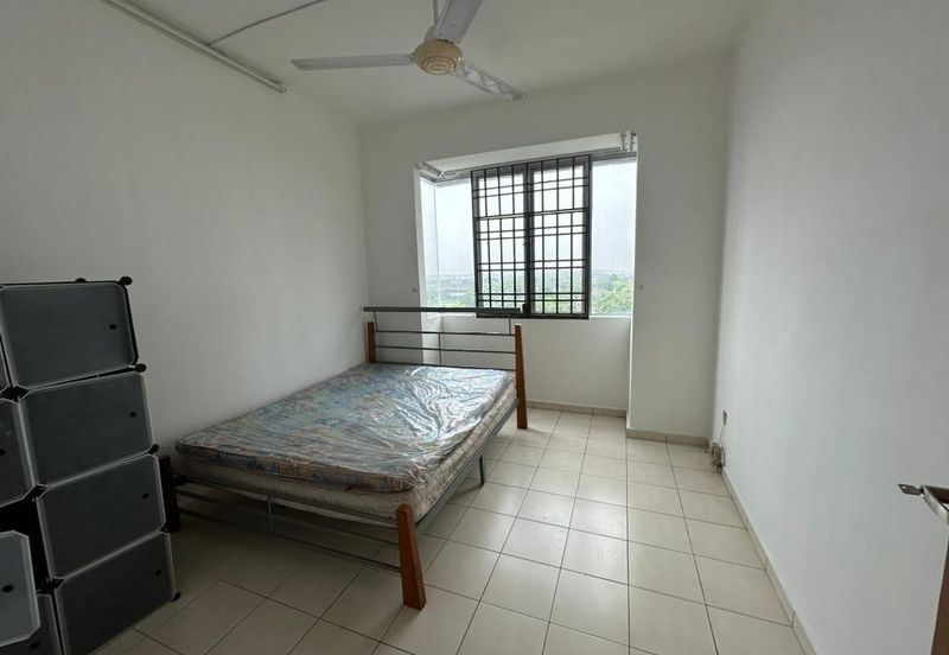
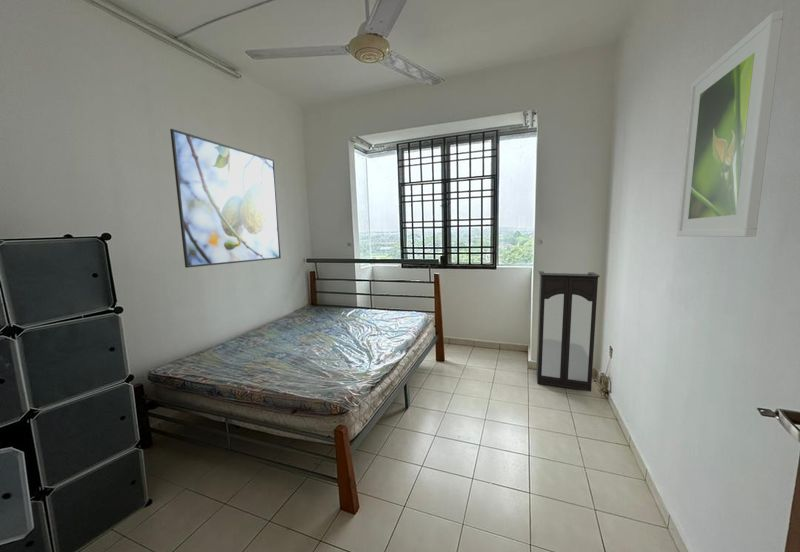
+ cabinet (564, 328)
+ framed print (718, 148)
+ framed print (235, 206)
